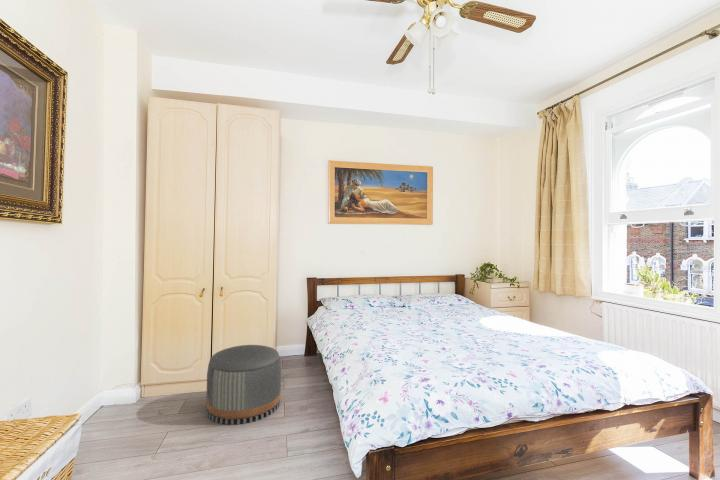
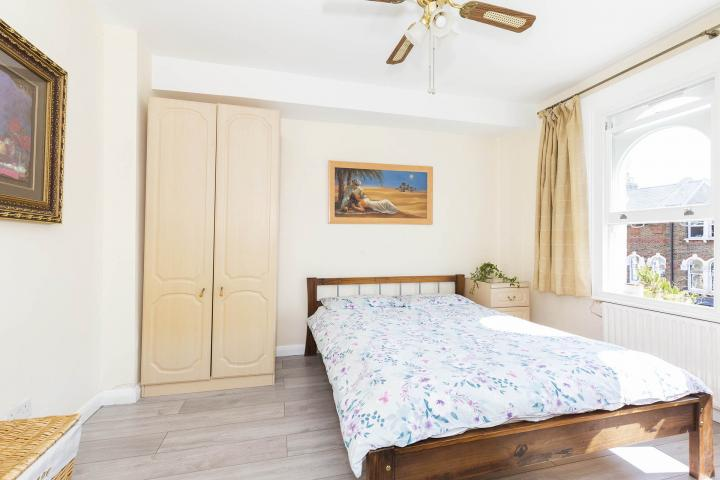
- pouf (245, 377)
